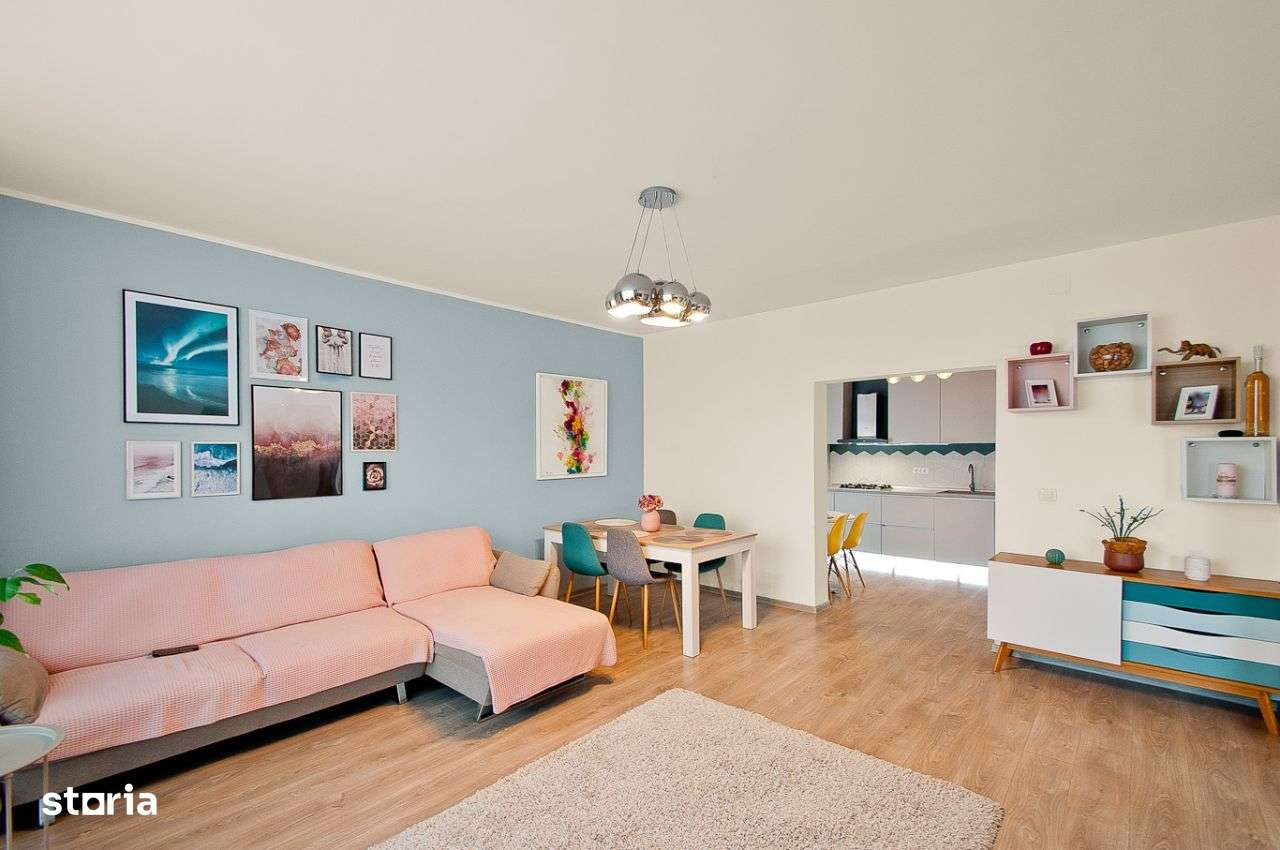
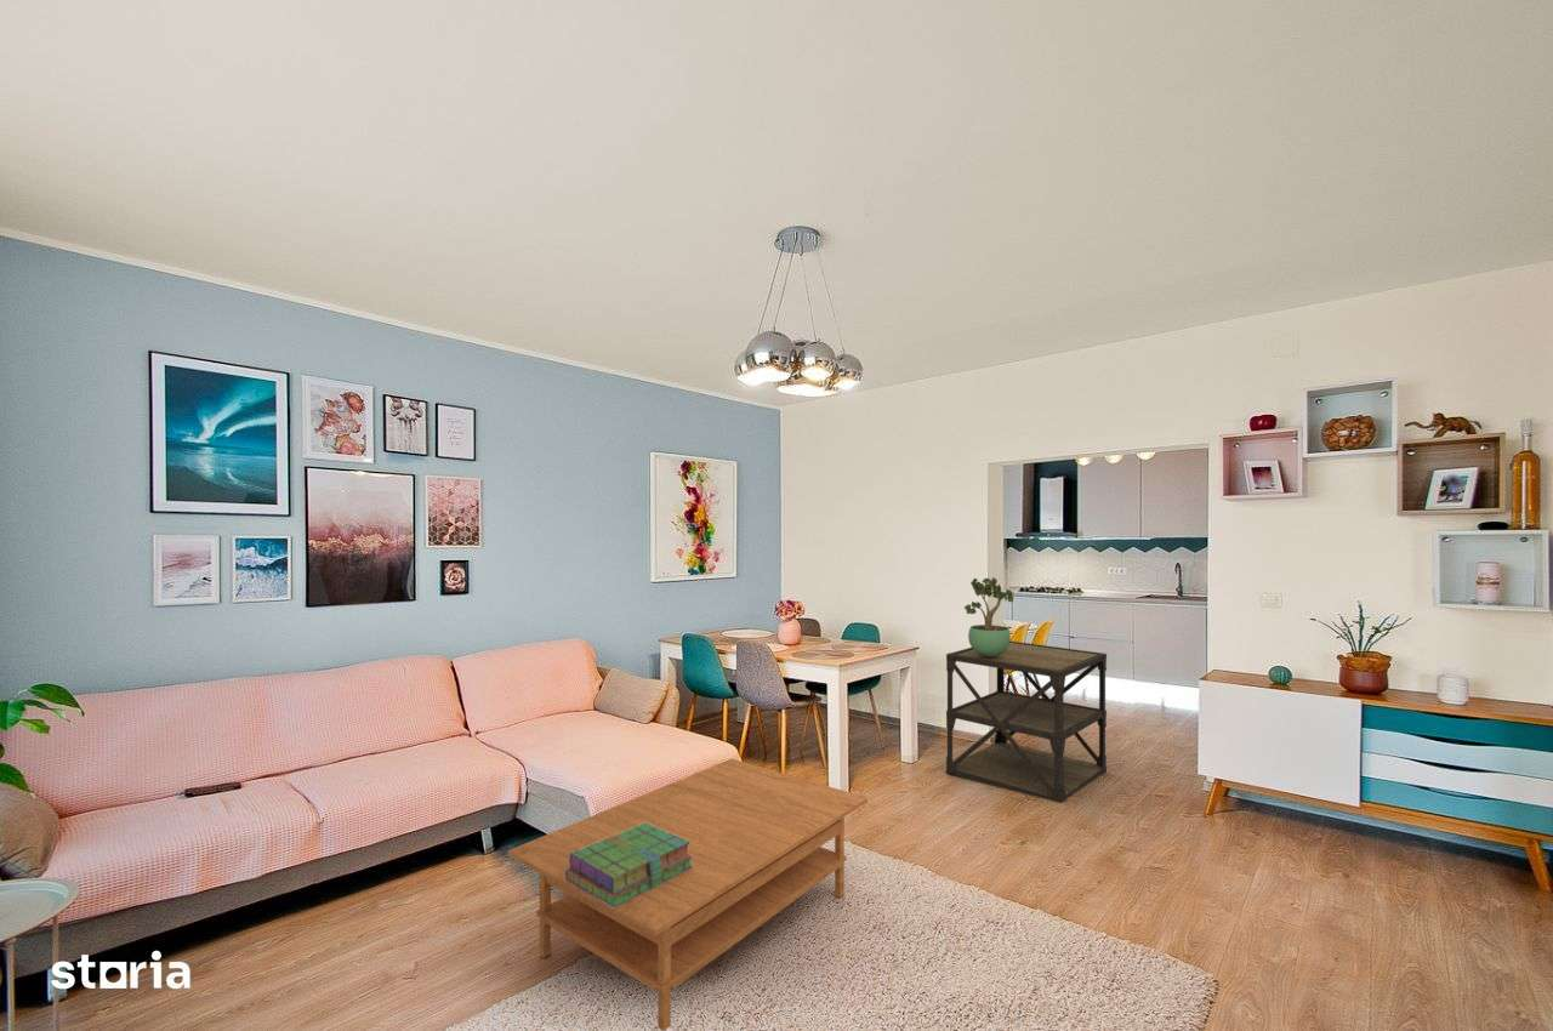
+ coffee table (702, 872)
+ stack of books (630, 859)
+ potted plant (990, 615)
+ shelving unit (1026, 713)
